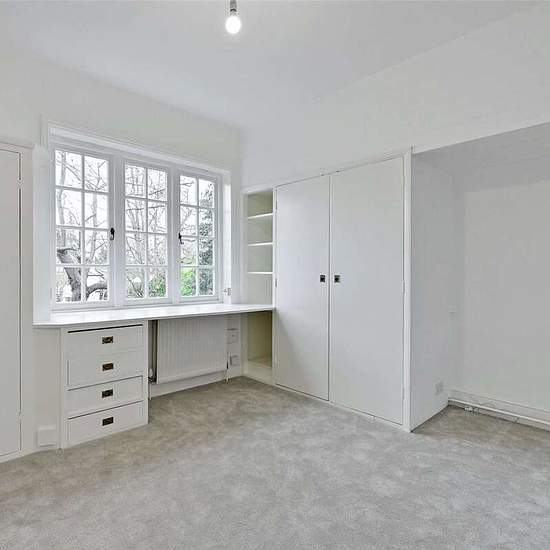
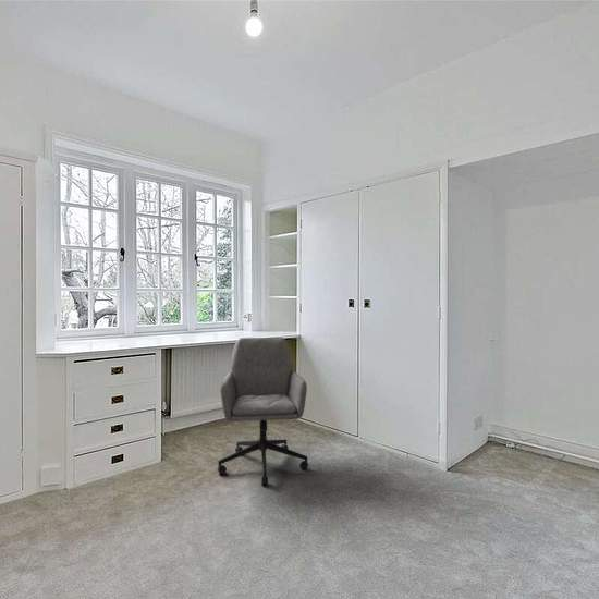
+ office chair (262, 402)
